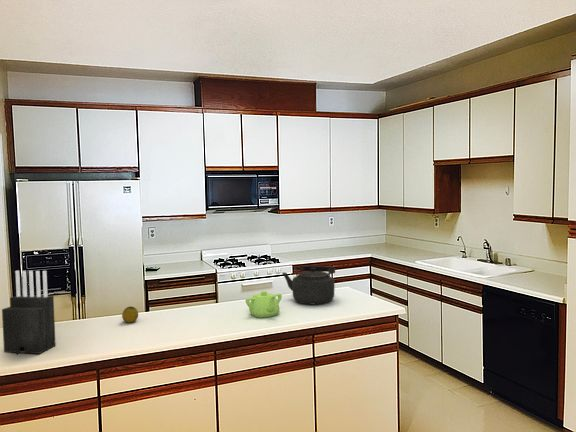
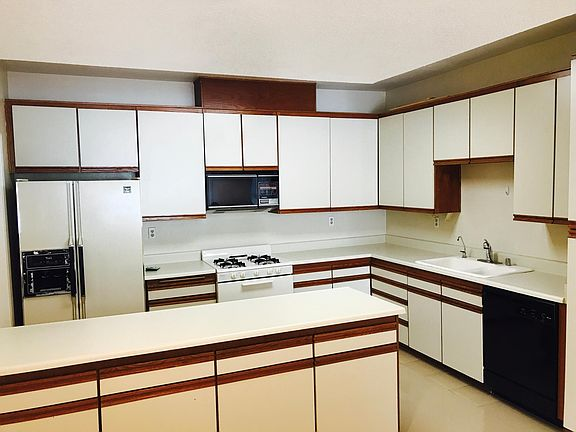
- kettle (312, 283)
- fruit (130, 314)
- teapot (266, 303)
- knife block (26, 311)
